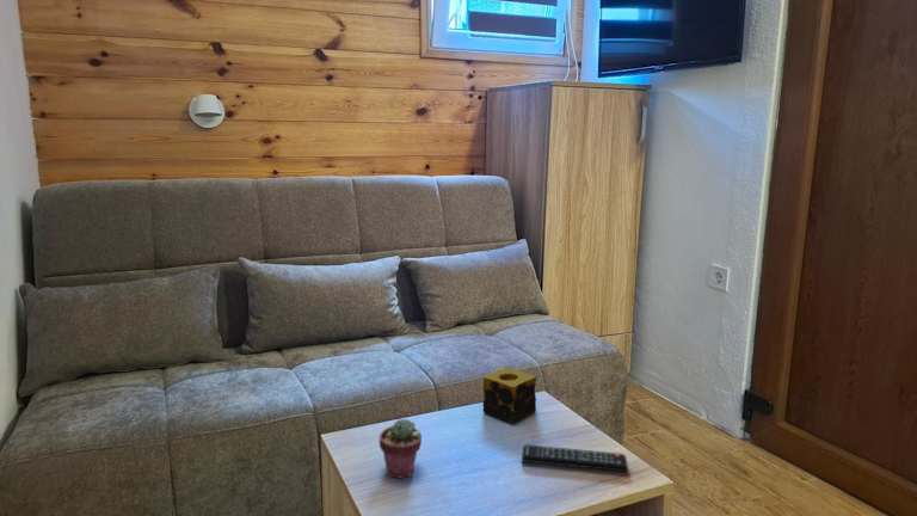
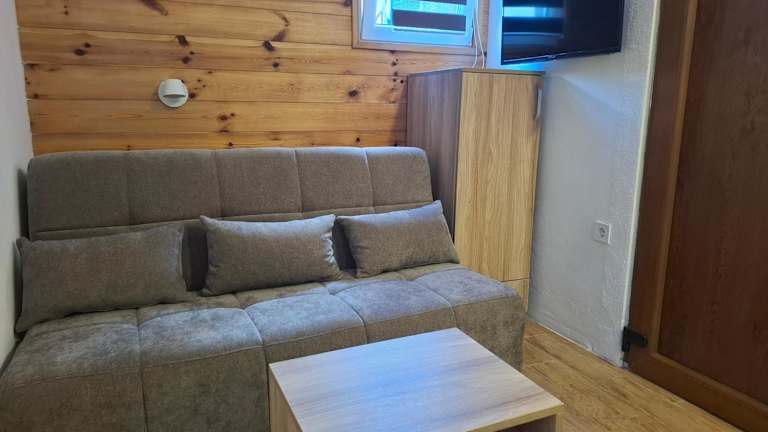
- remote control (573, 459)
- potted succulent (400, 446)
- candle (510, 394)
